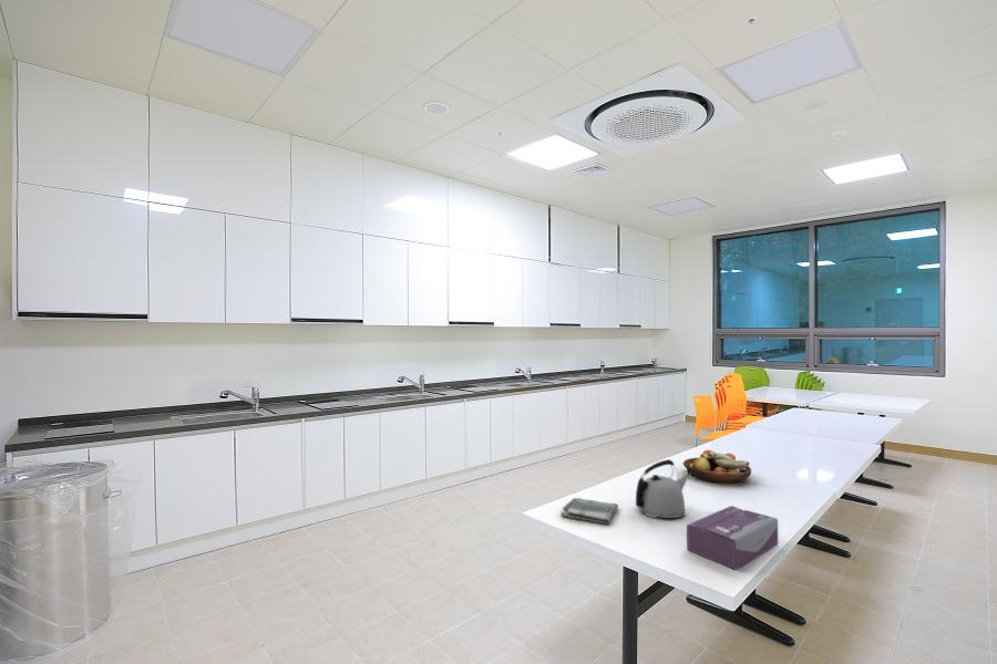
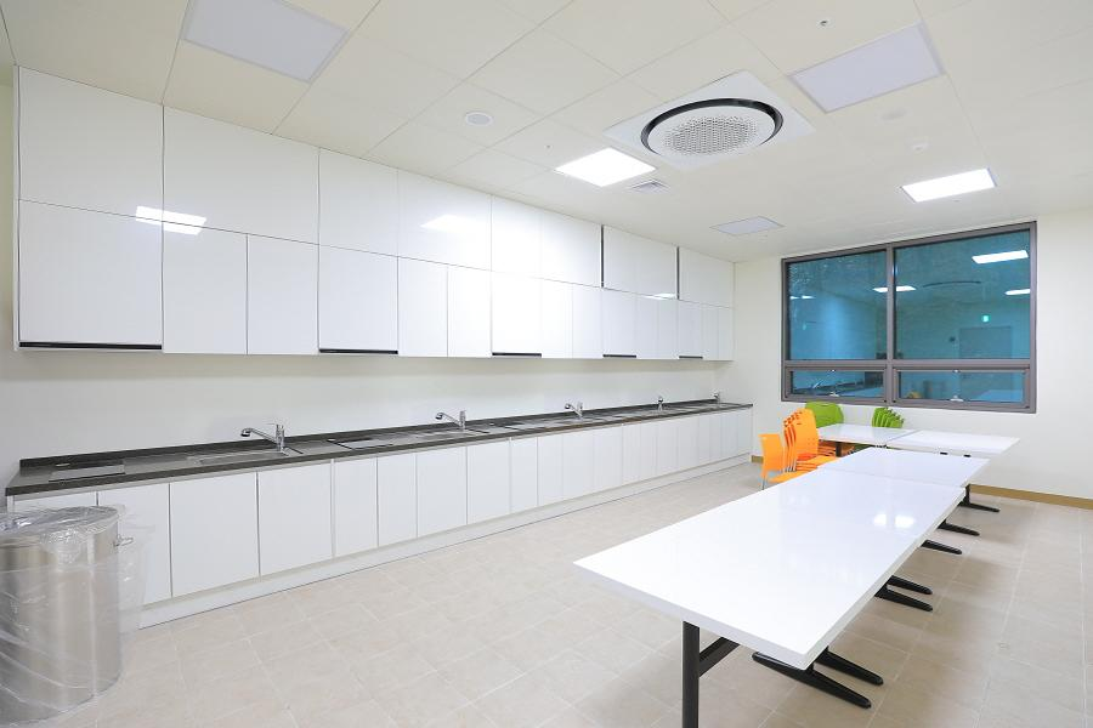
- dish towel (589, 508)
- fruit bowl (717, 463)
- tissue box (732, 533)
- kettle (662, 485)
